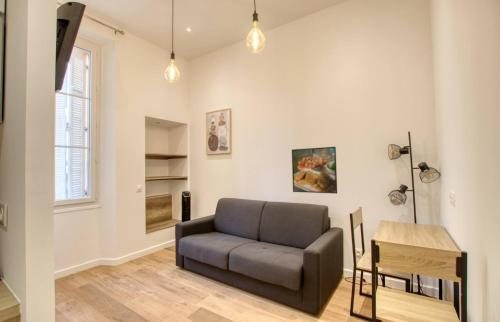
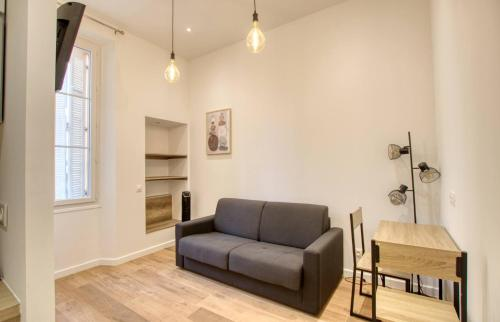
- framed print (313, 170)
